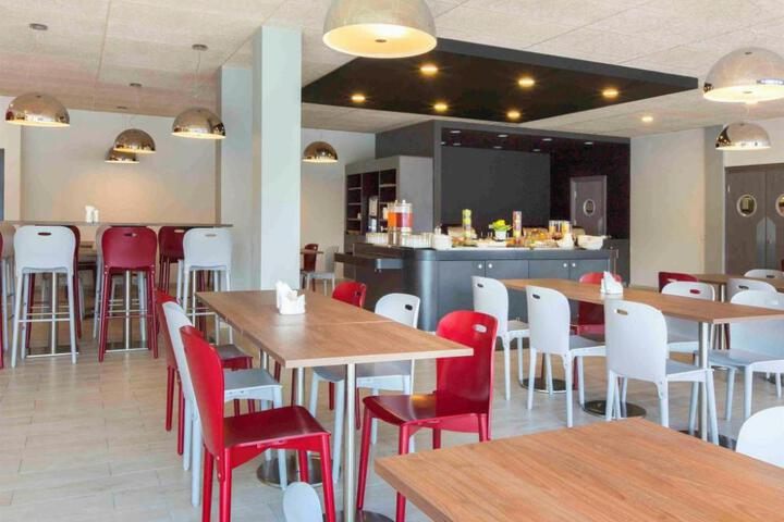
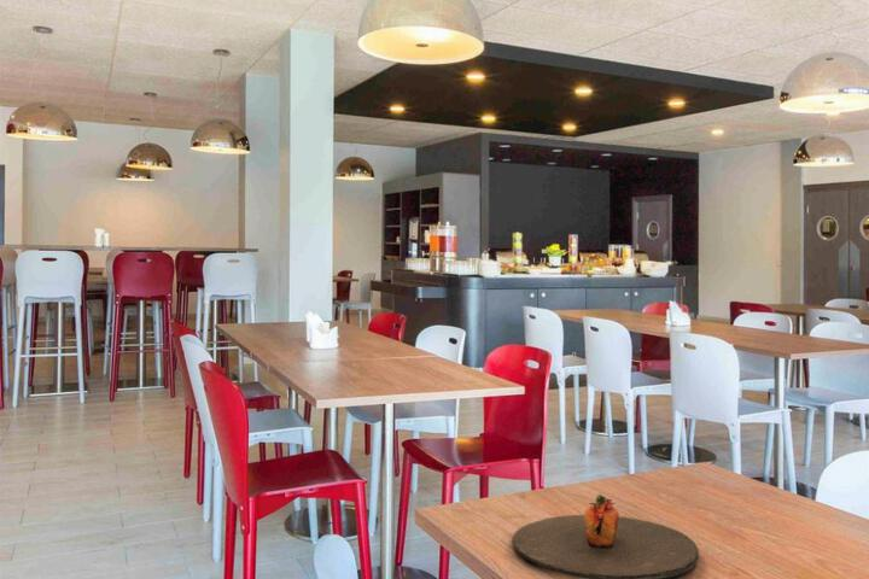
+ plate (602, 521)
